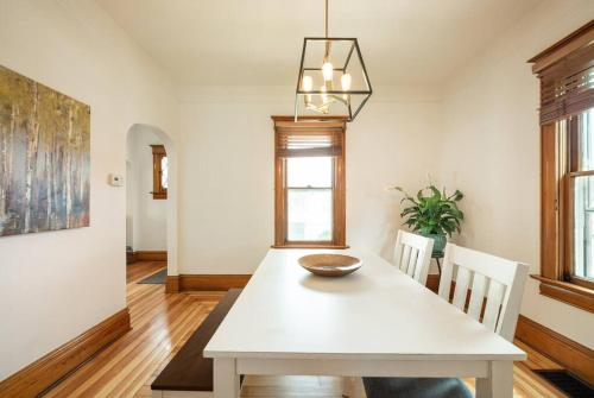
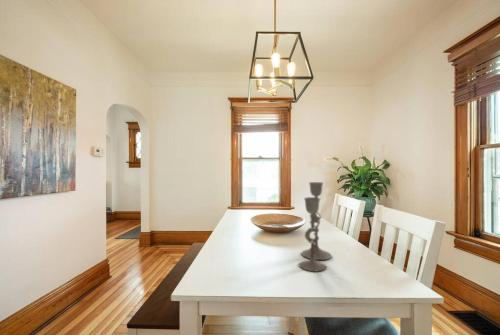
+ candlestick (315, 221)
